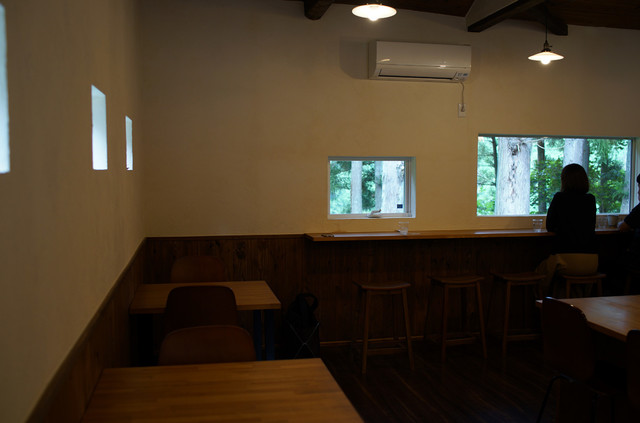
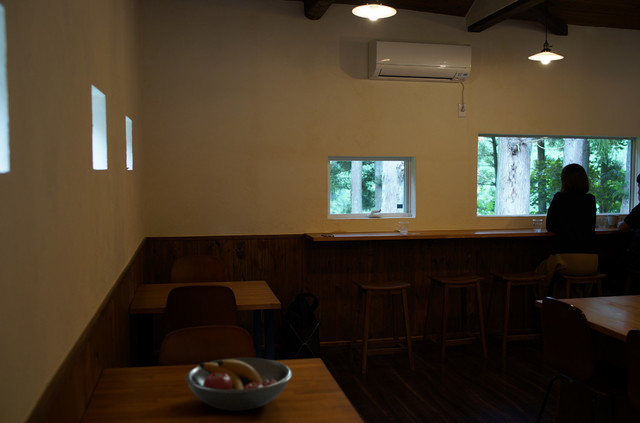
+ fruit bowl (239, 383)
